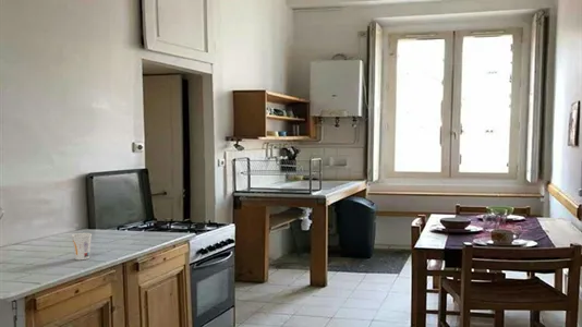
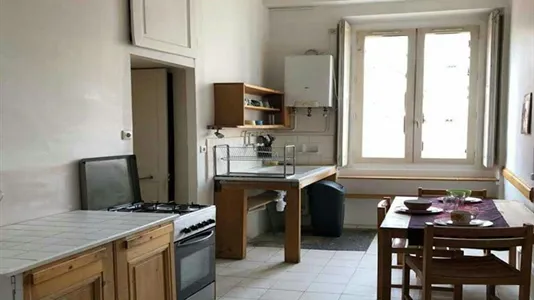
- cup (82, 246)
